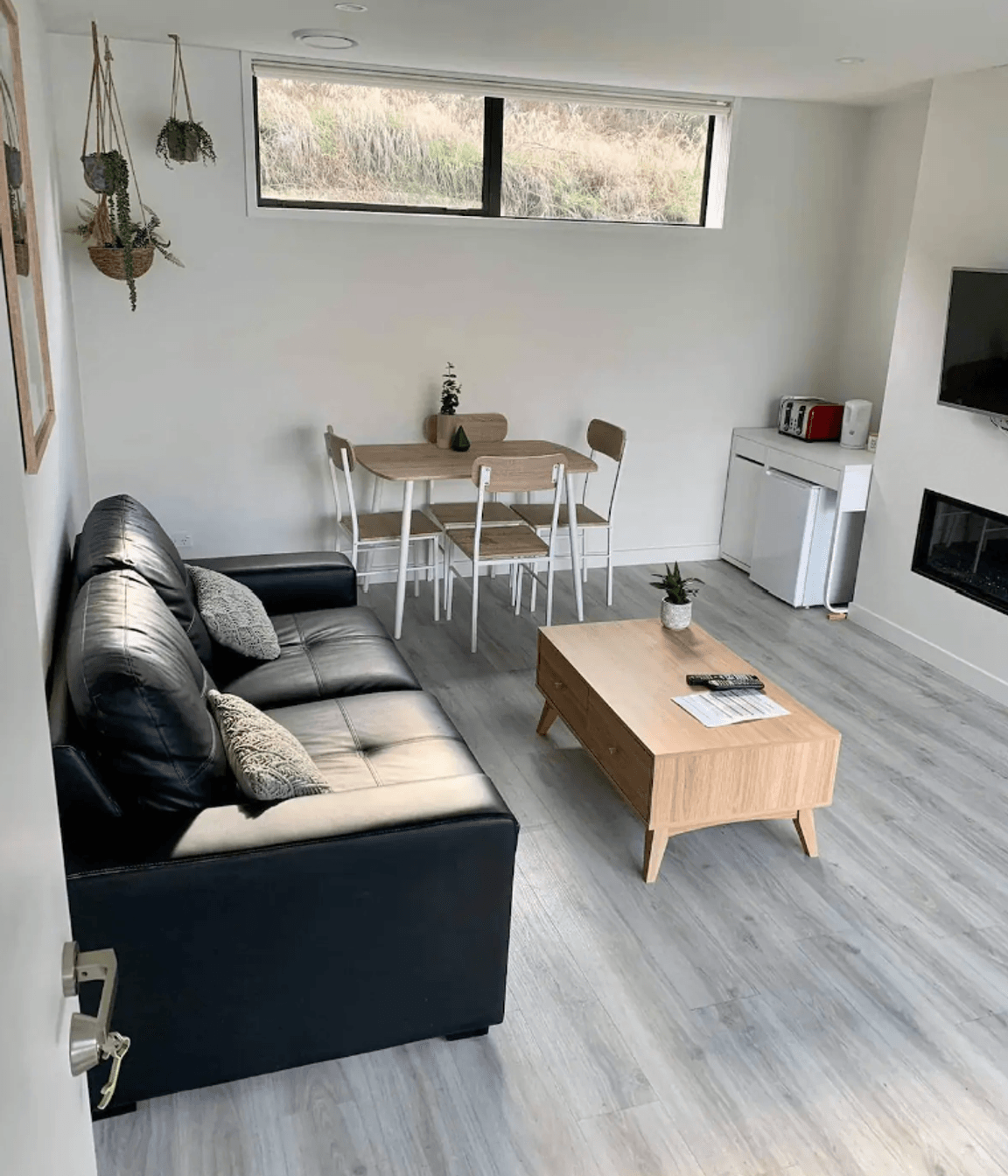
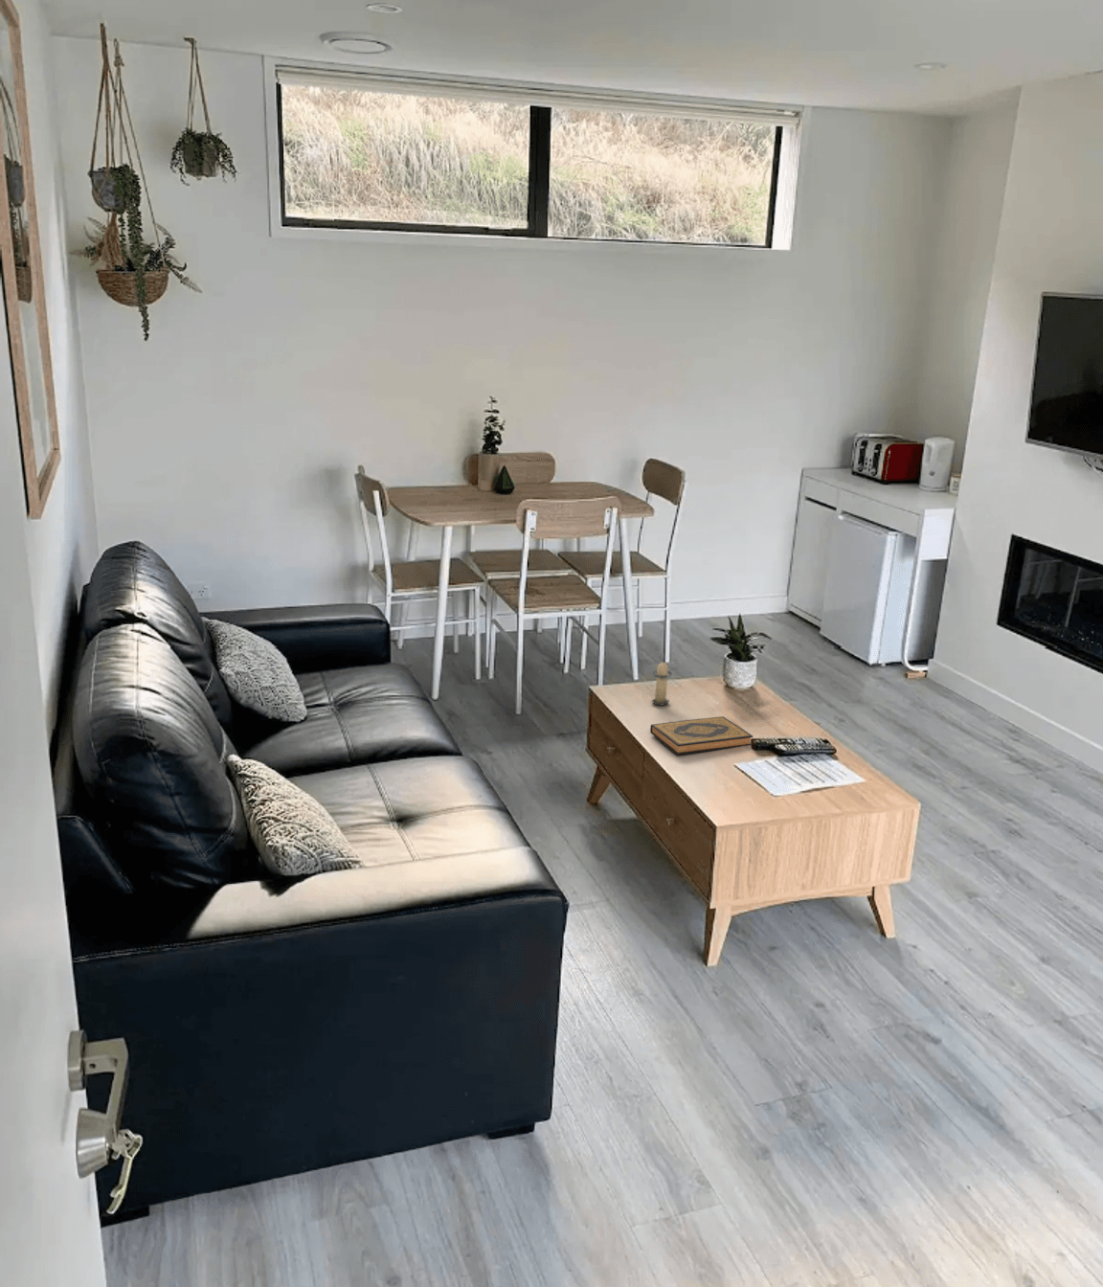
+ hardback book (700, 734)
+ candle (662, 681)
